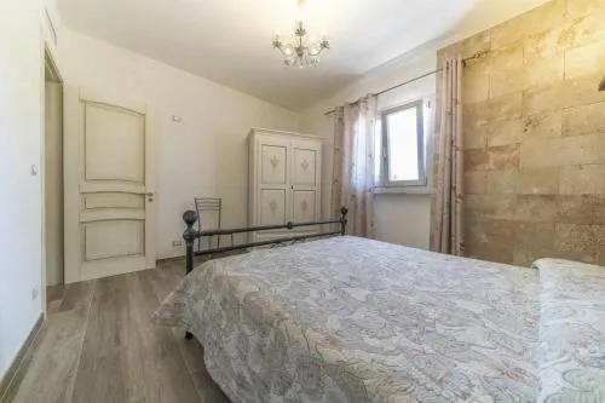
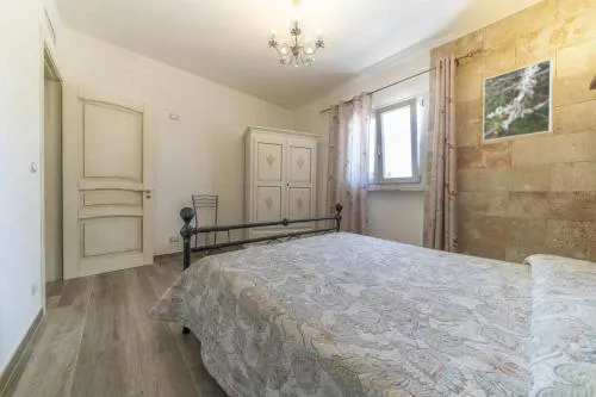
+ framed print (514, 103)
